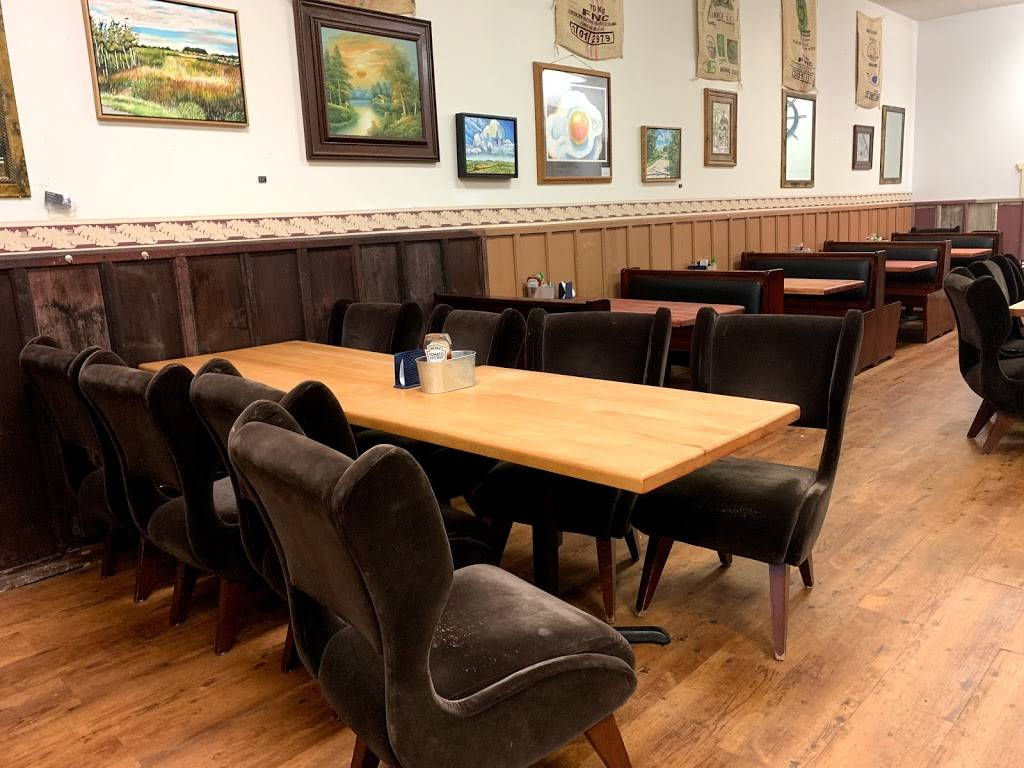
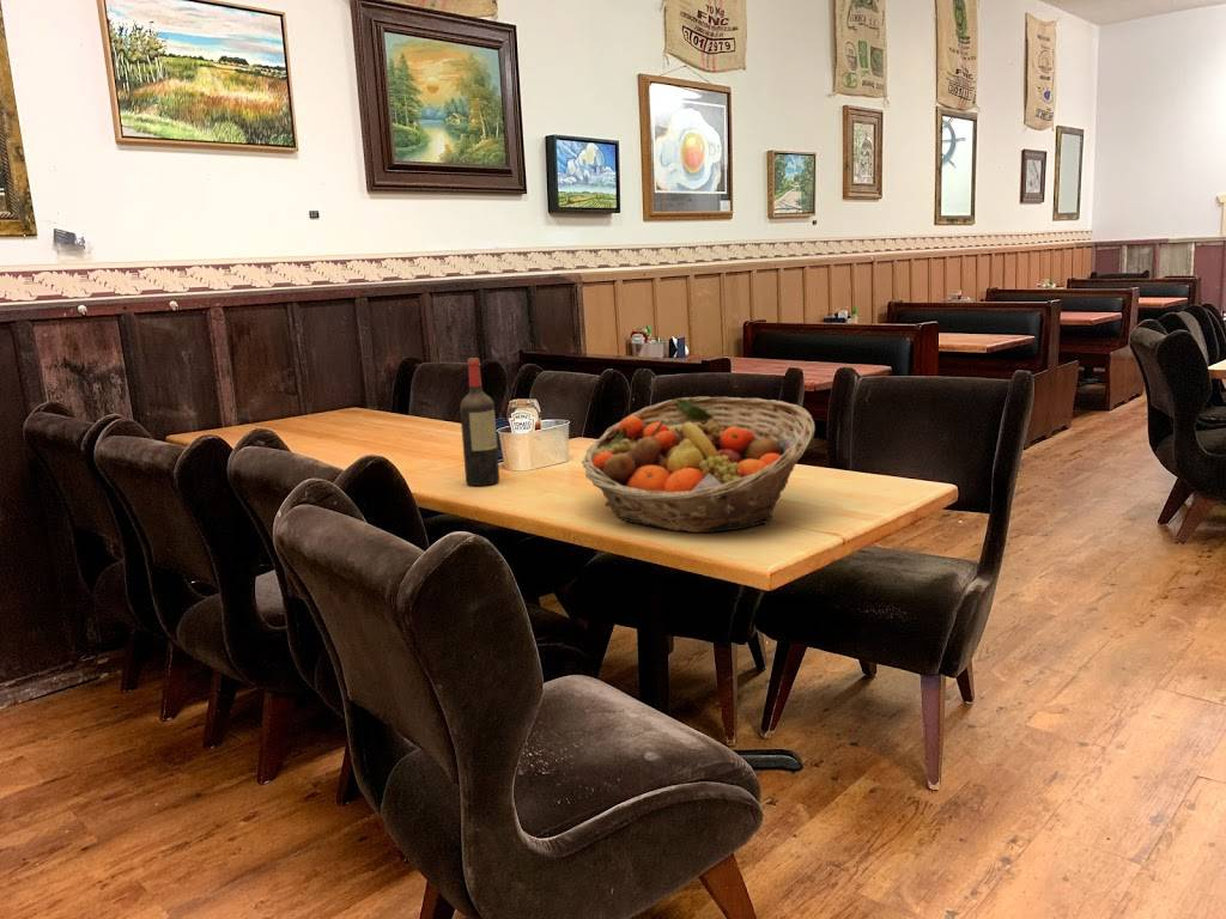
+ wine bottle (478, 421)
+ fruit basket (696, 460)
